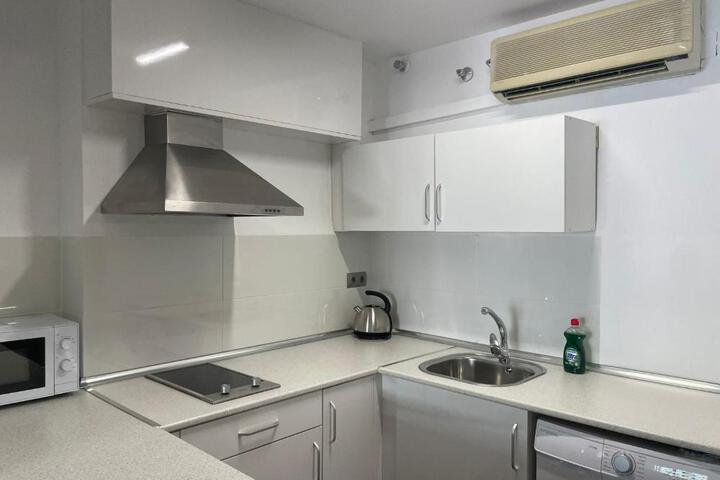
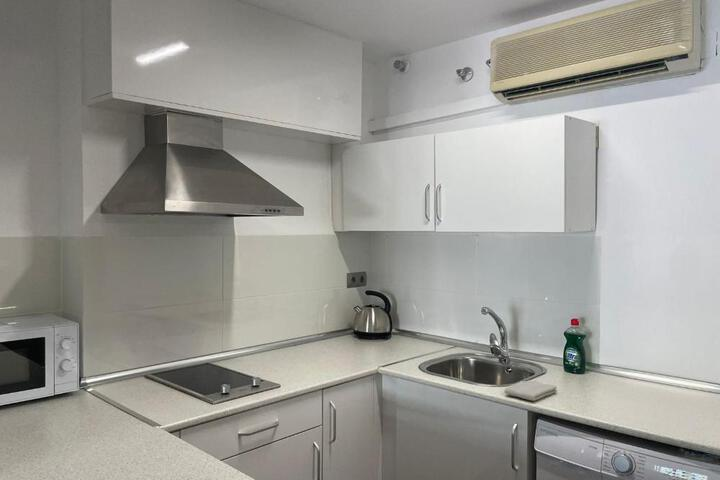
+ washcloth (531, 389)
